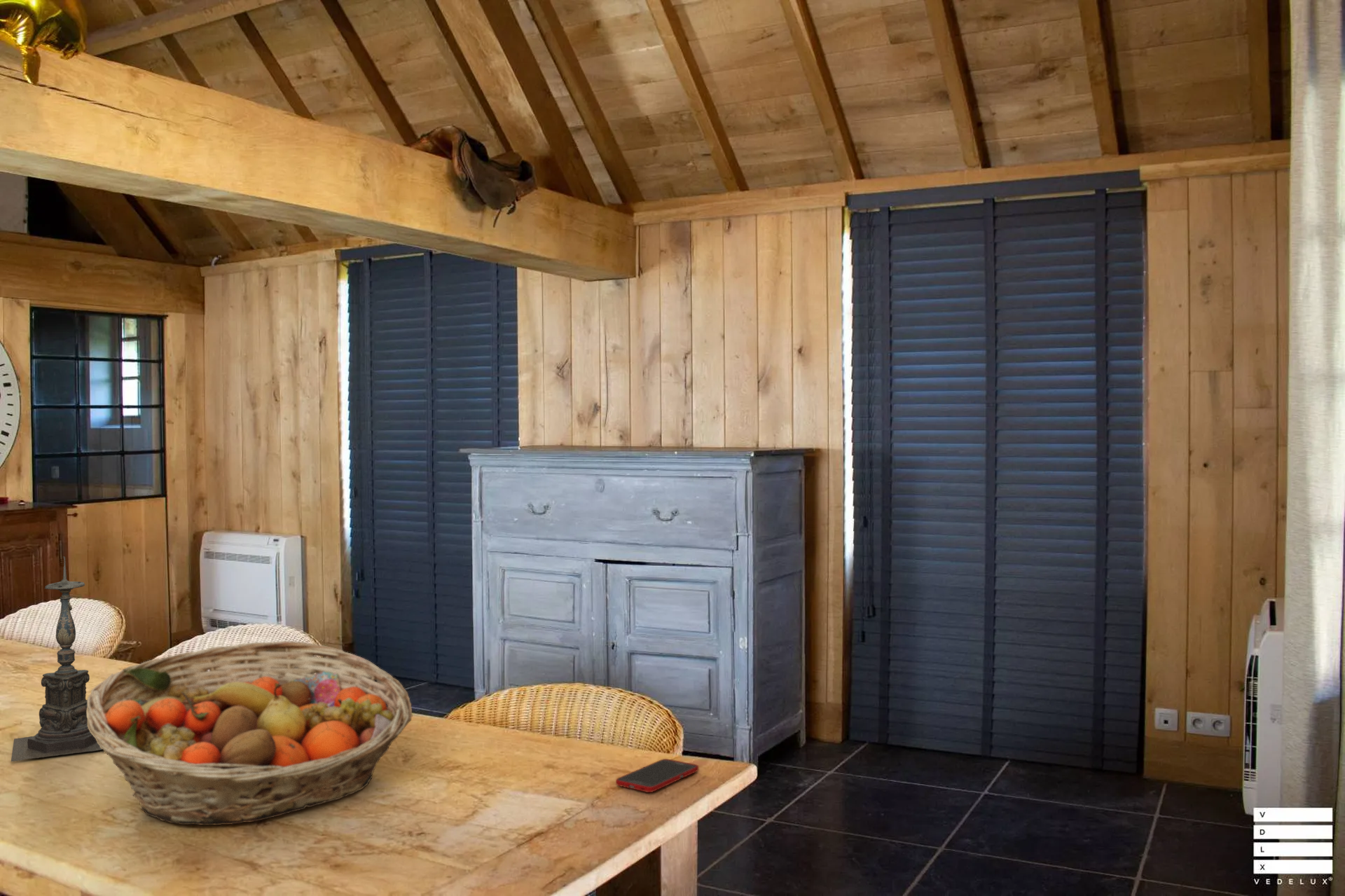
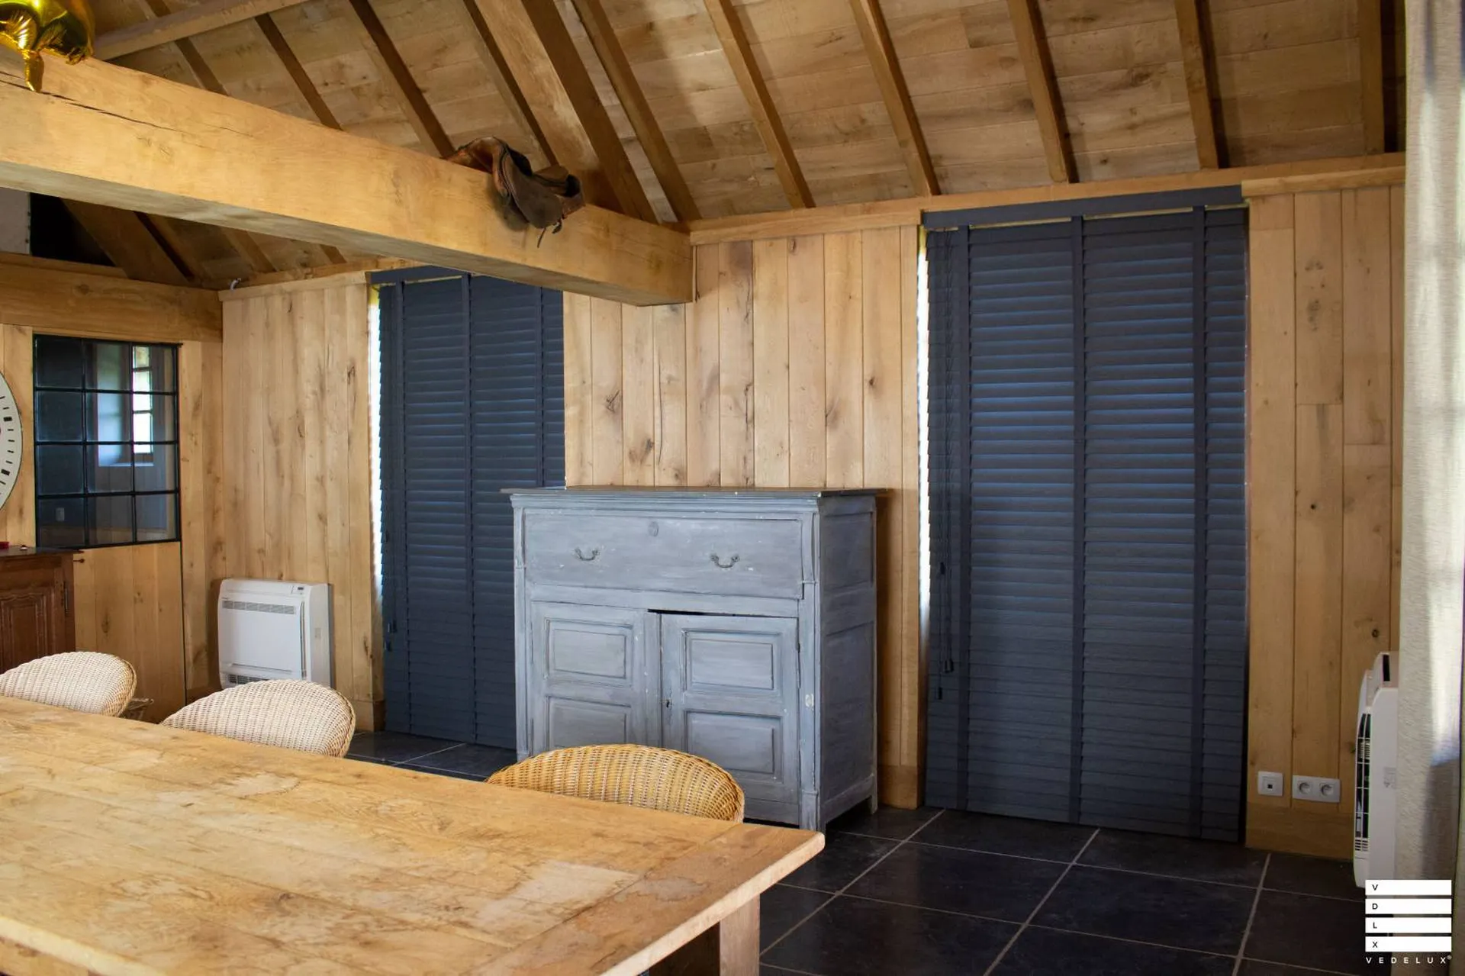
- cell phone (658, 775)
- fruit basket (257, 725)
- candle holder (67, 649)
